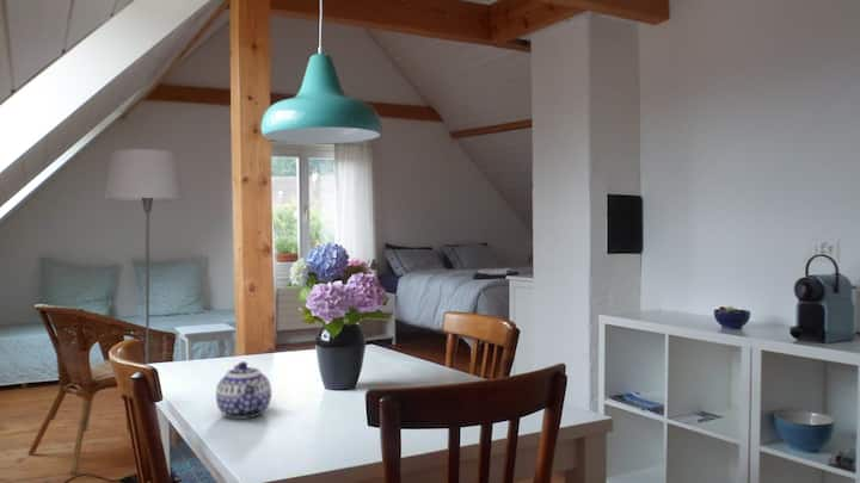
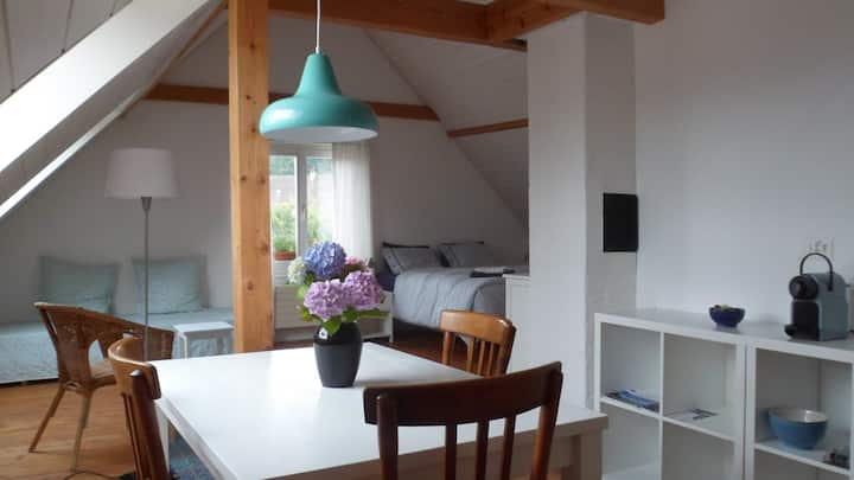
- teapot (244, 388)
